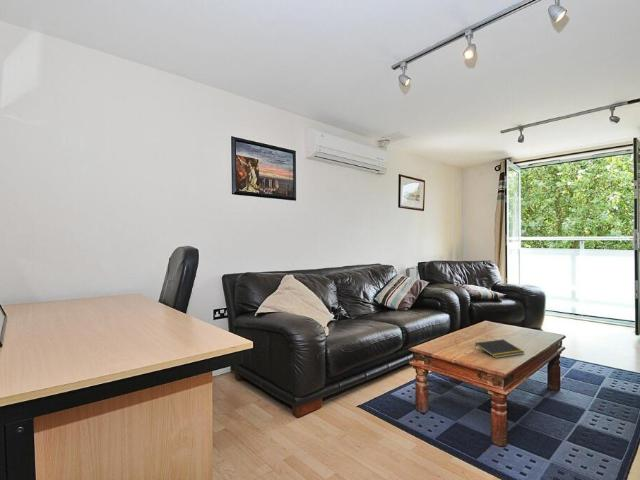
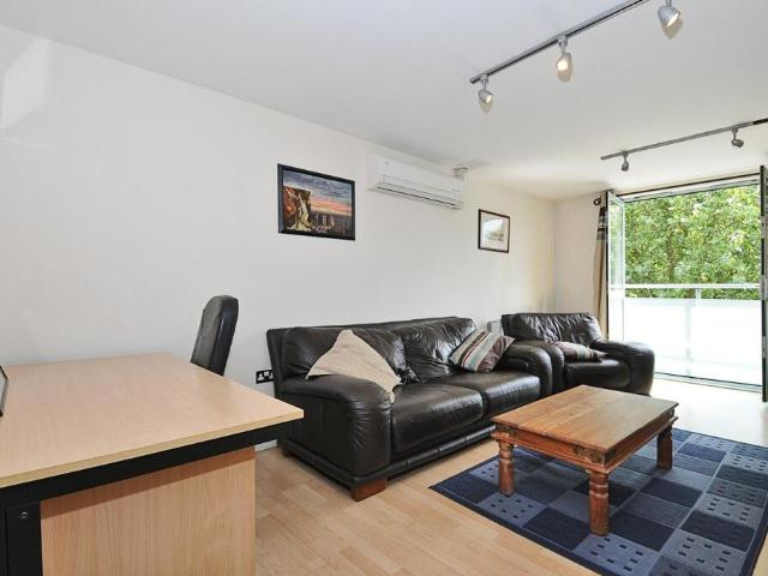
- notepad (499, 348)
